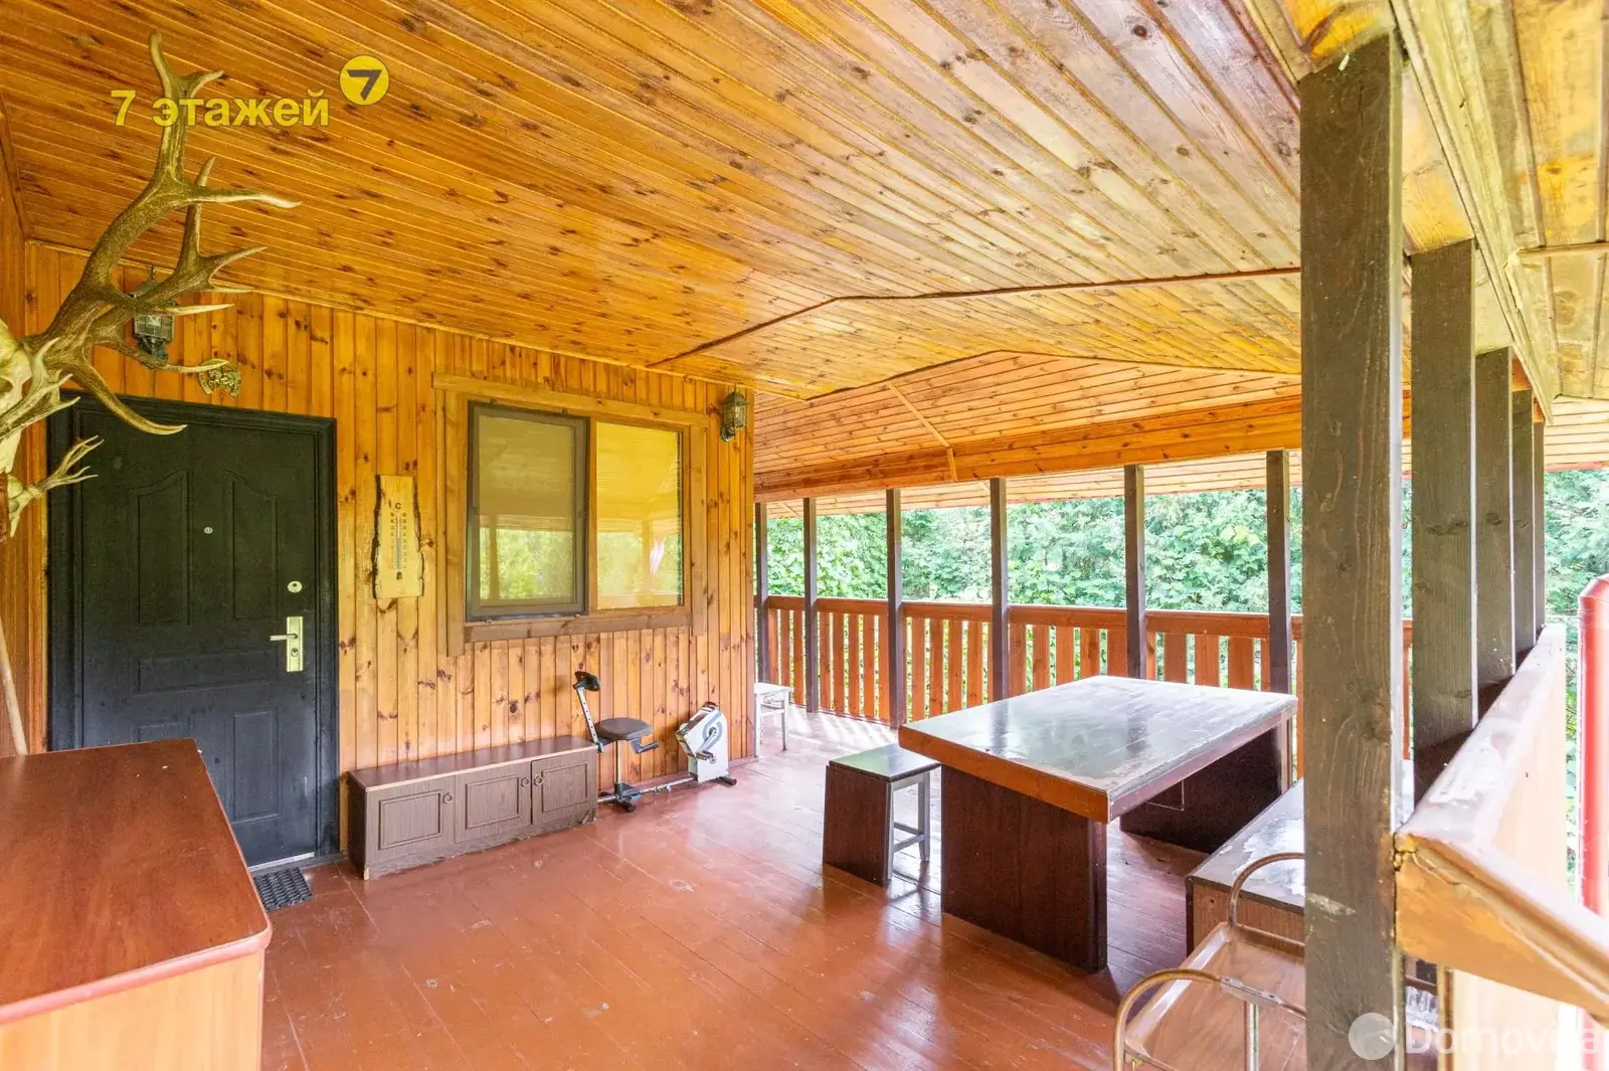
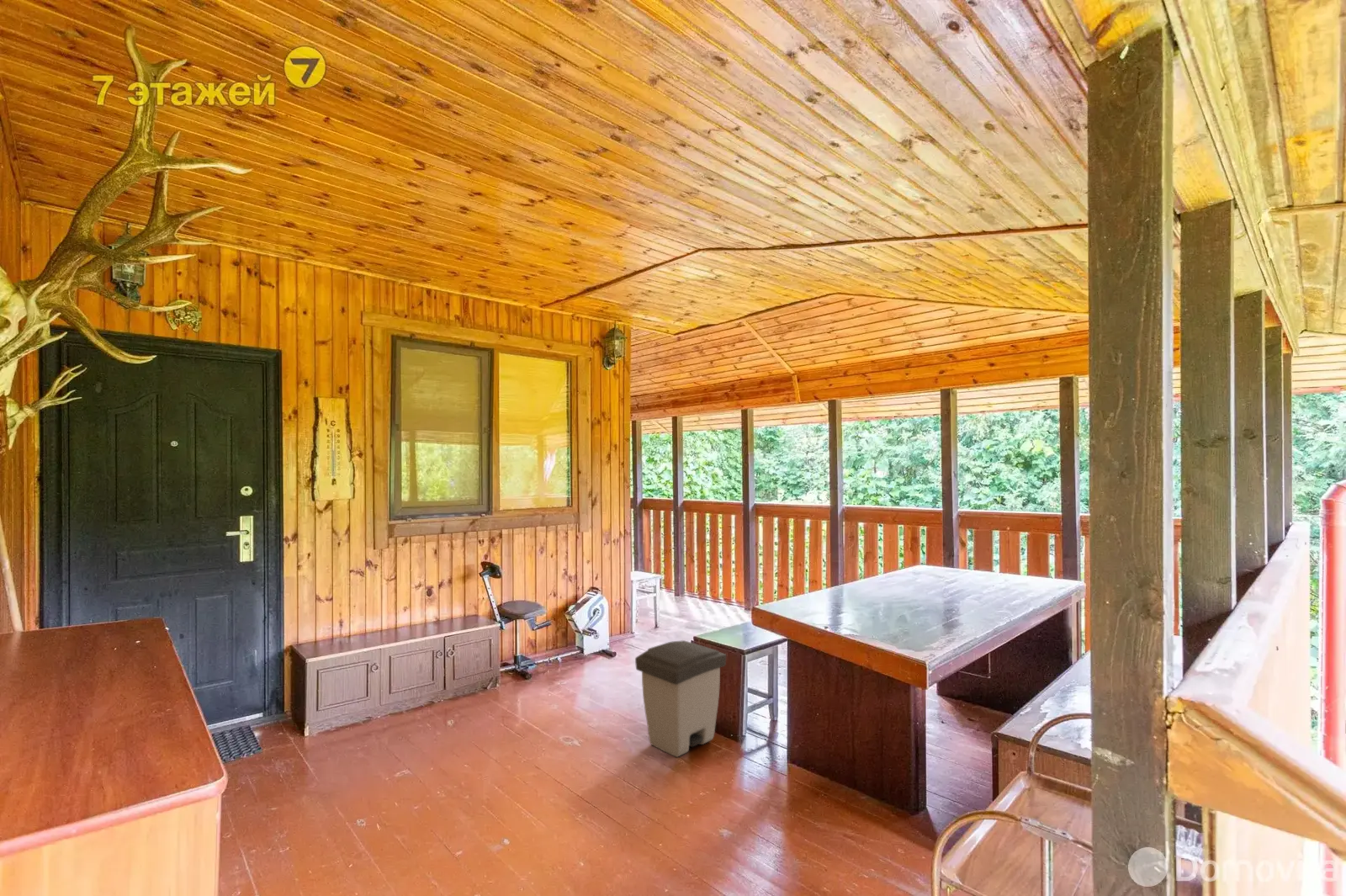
+ trash can (680, 695)
